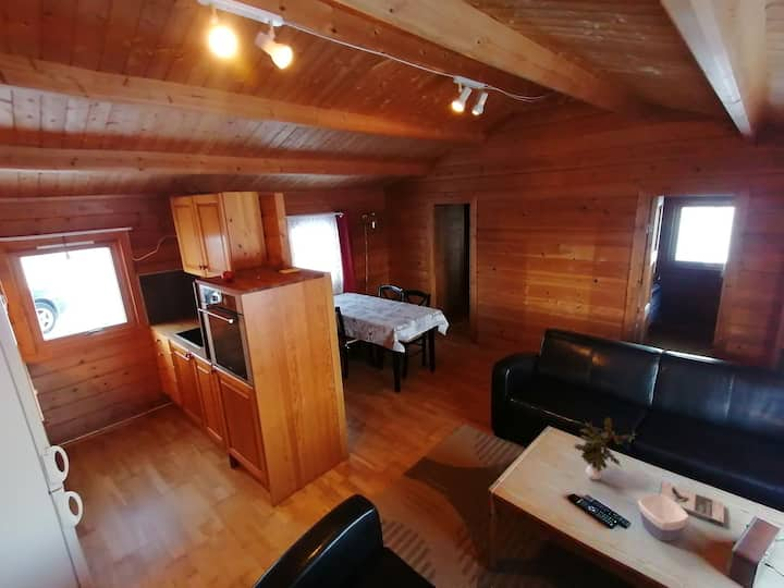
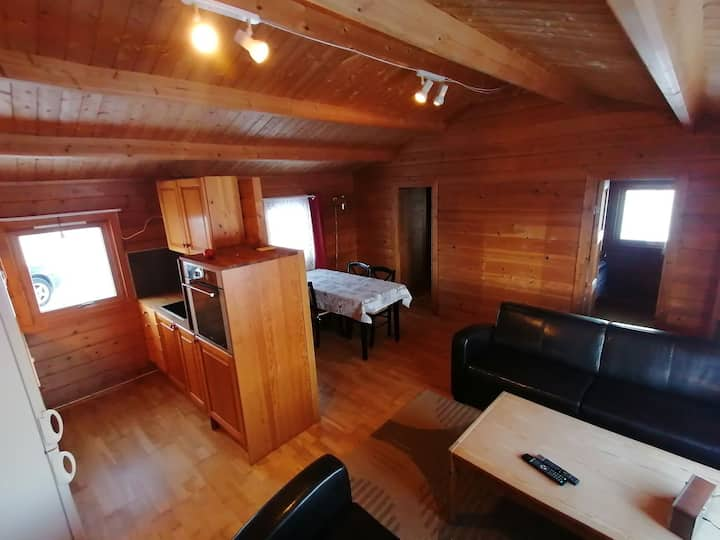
- bowl (661, 518)
- book (689, 502)
- potted plant (603, 449)
